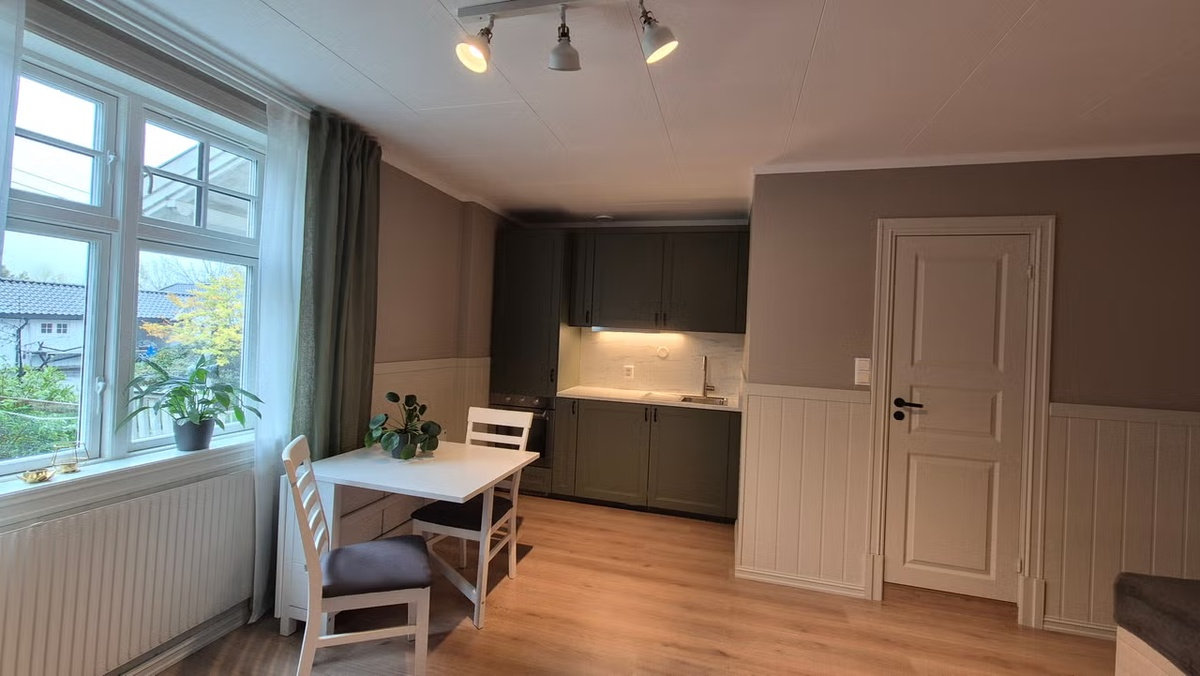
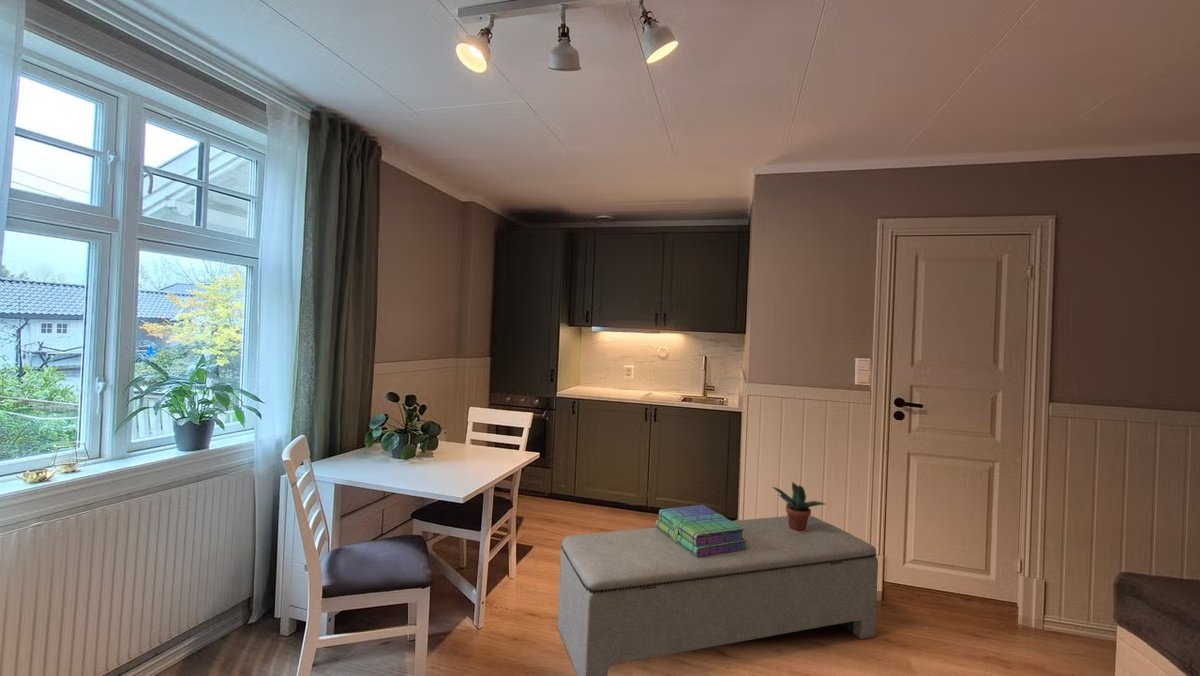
+ stack of books (699, 528)
+ potted plant (798, 504)
+ bench (719, 585)
